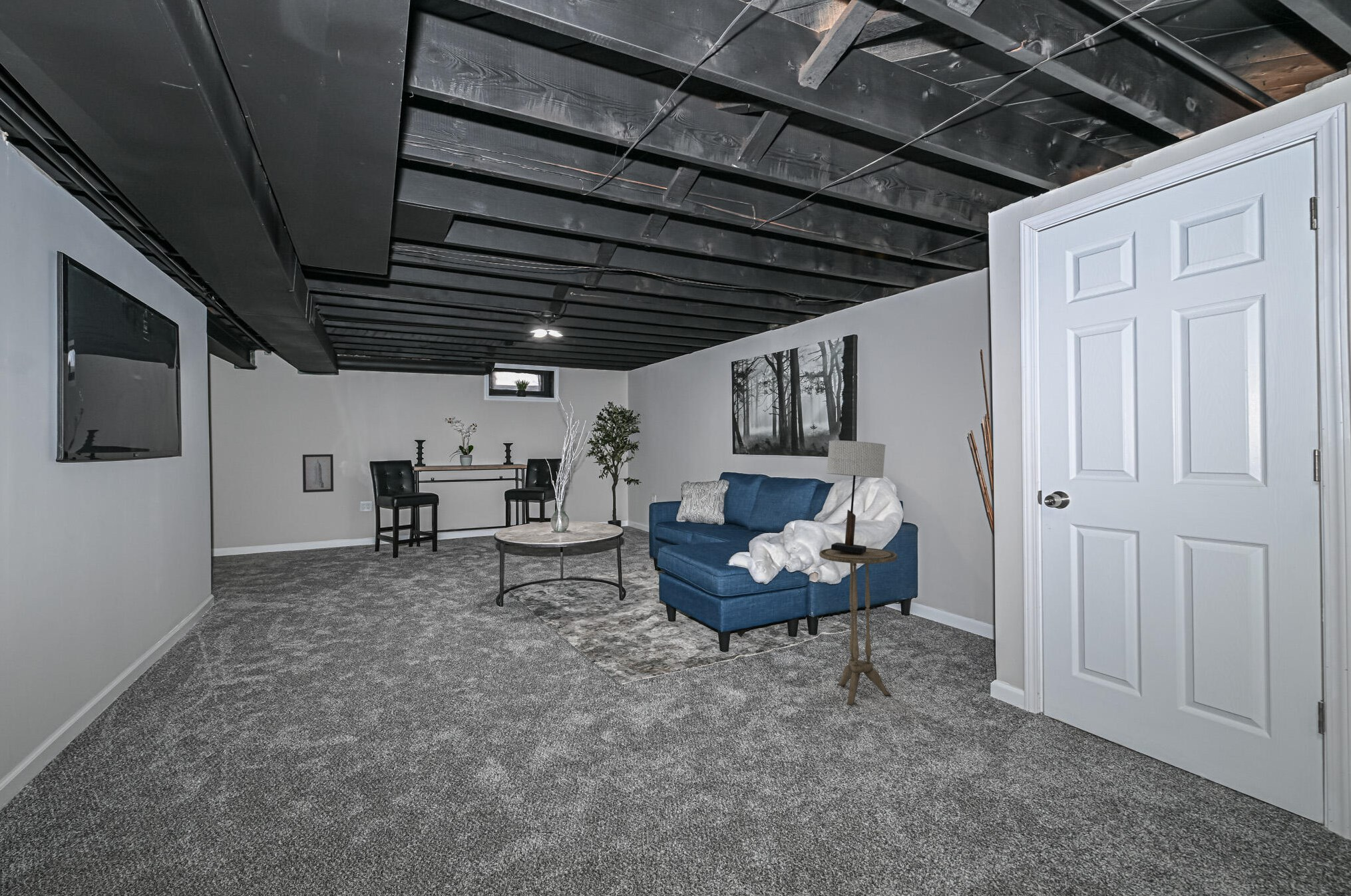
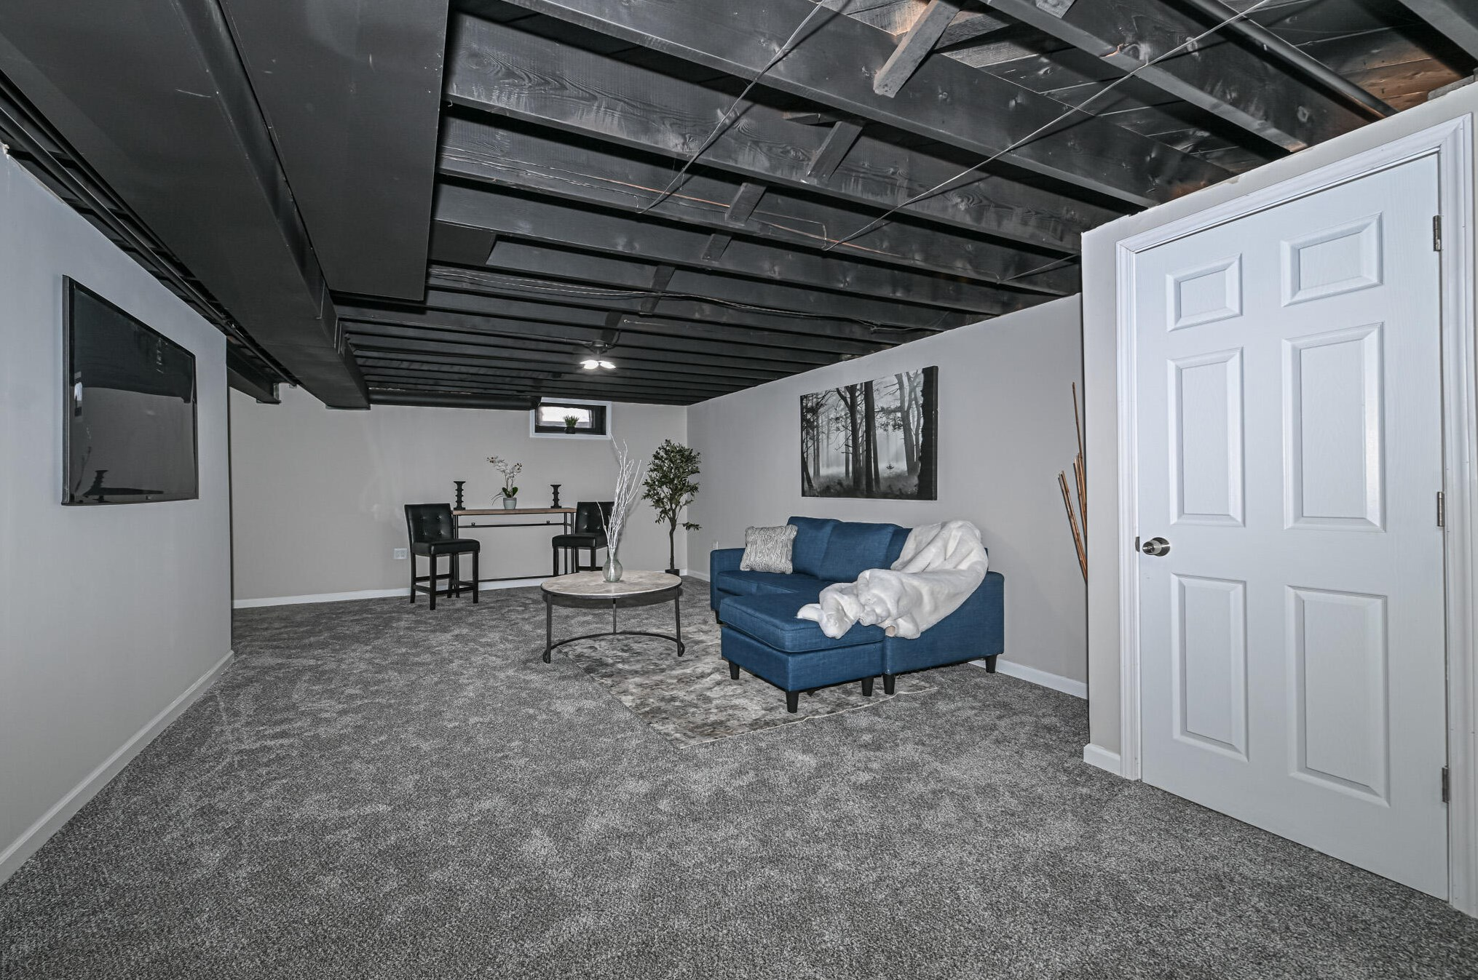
- side table (857, 623)
- table lamp (851, 500)
- wall art (318, 473)
